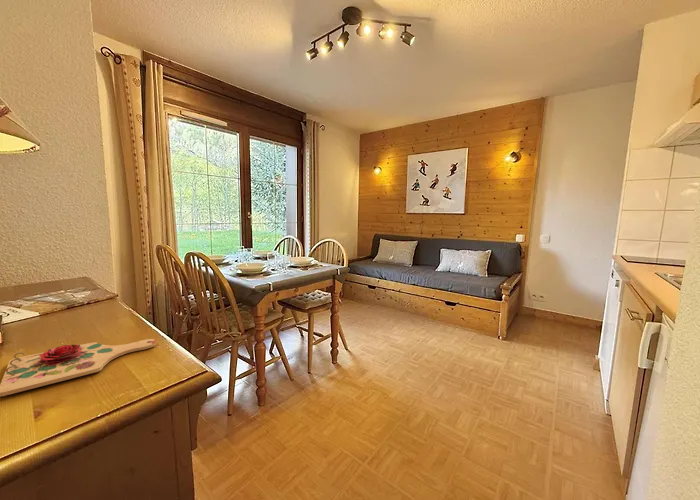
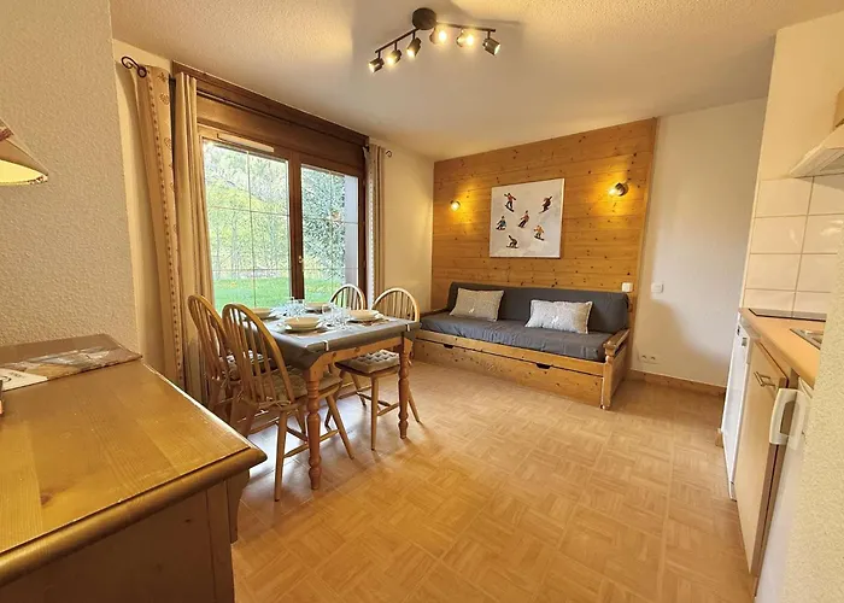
- cutting board (90, 352)
